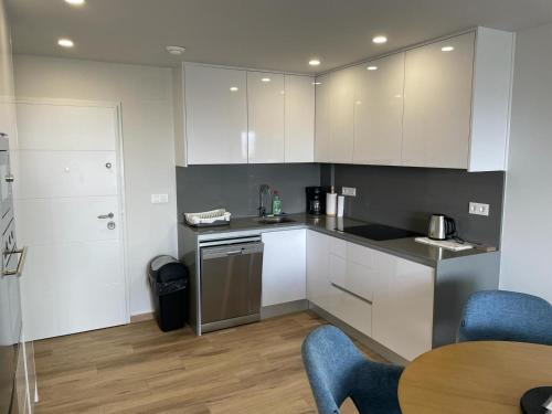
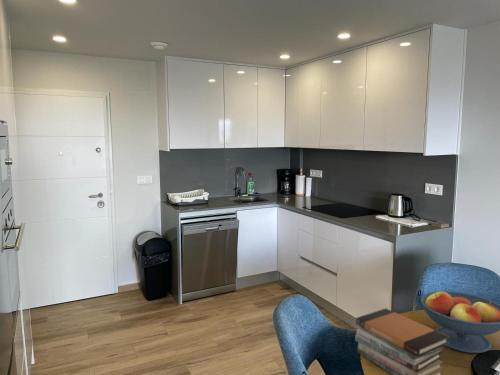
+ book stack (398, 344)
+ fruit bowl (463, 316)
